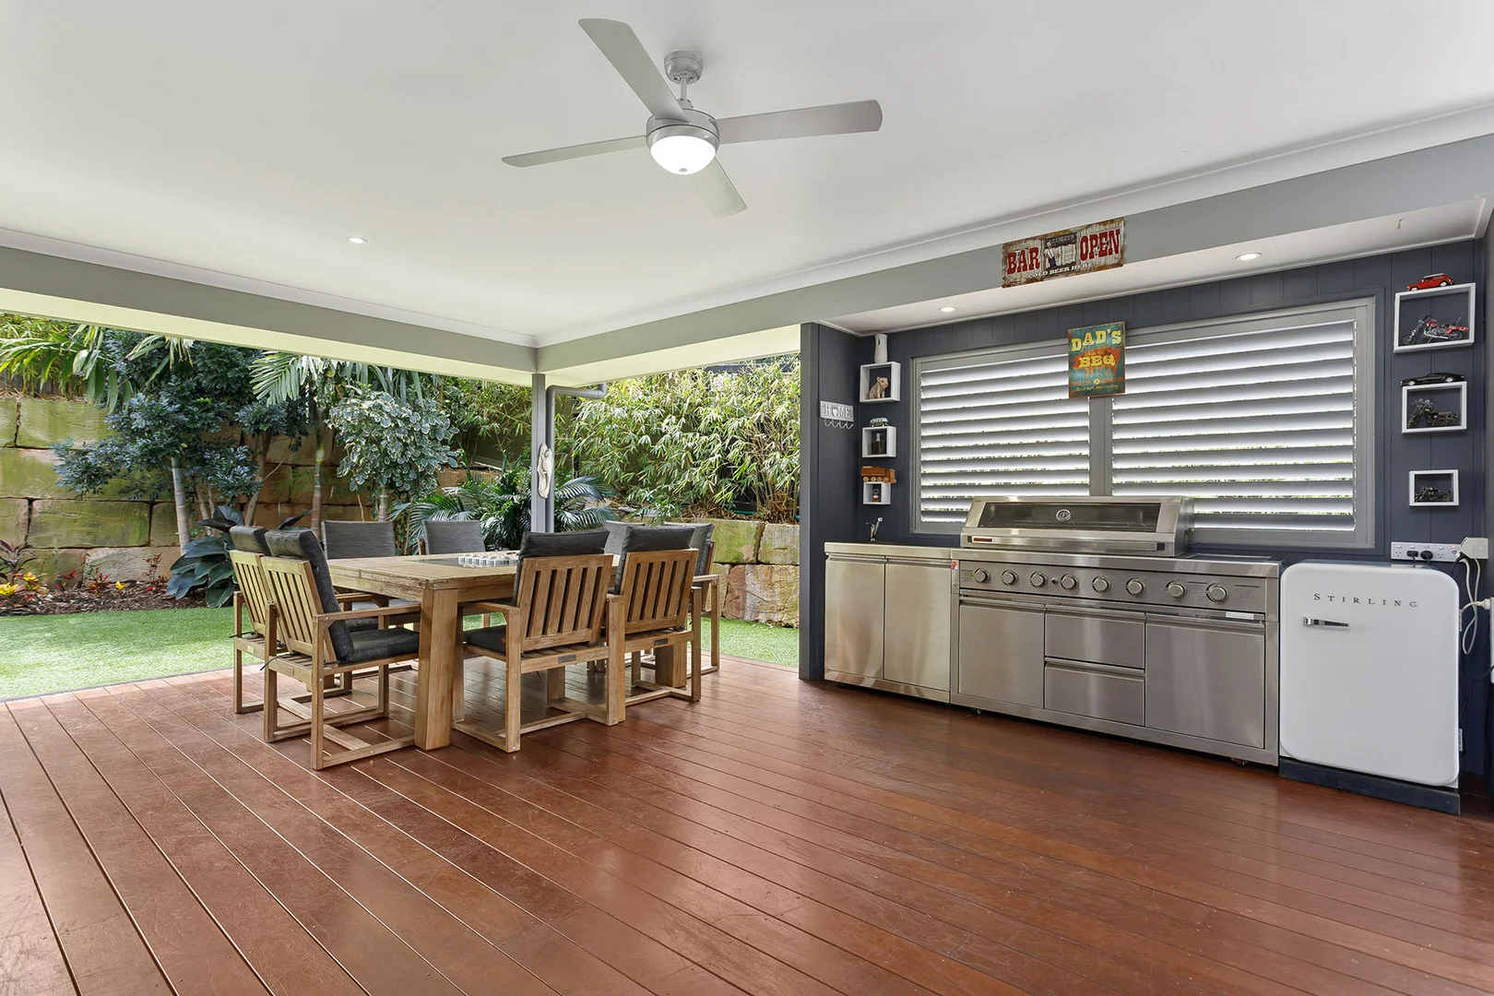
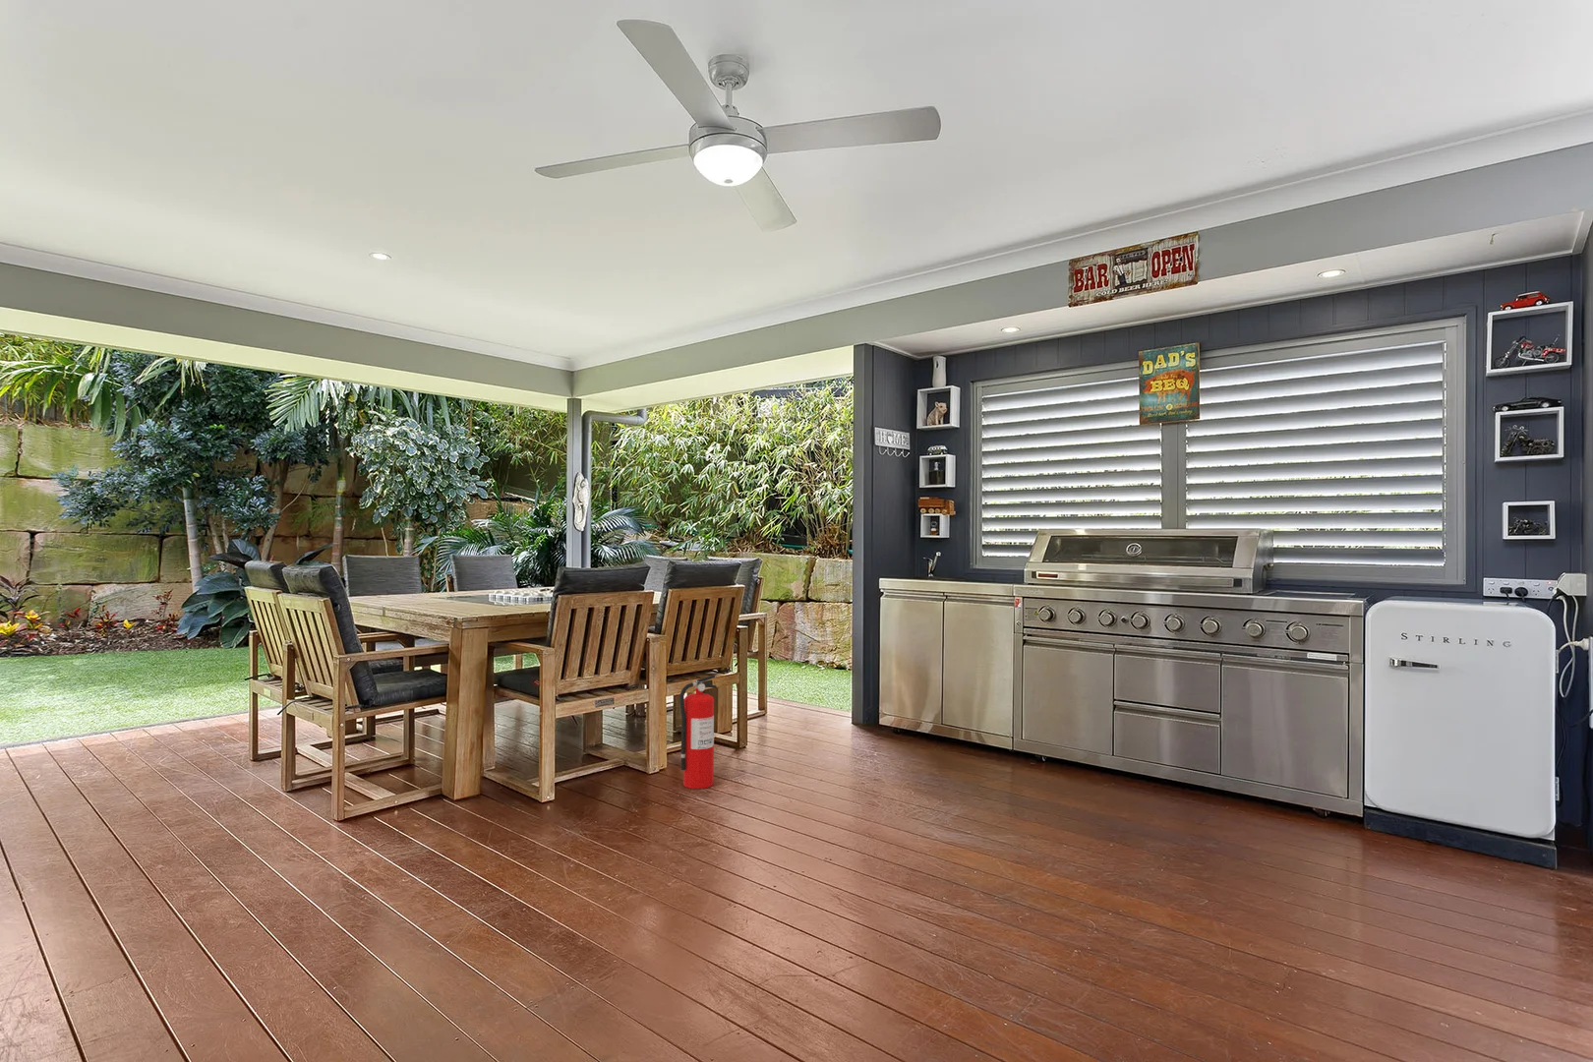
+ fire extinguisher (697, 730)
